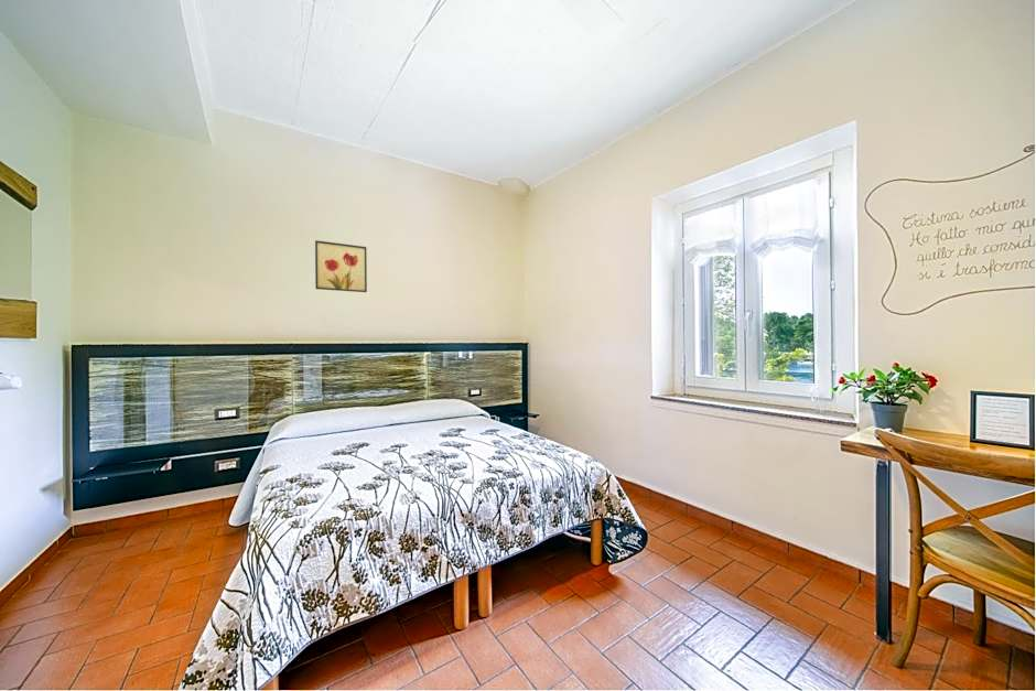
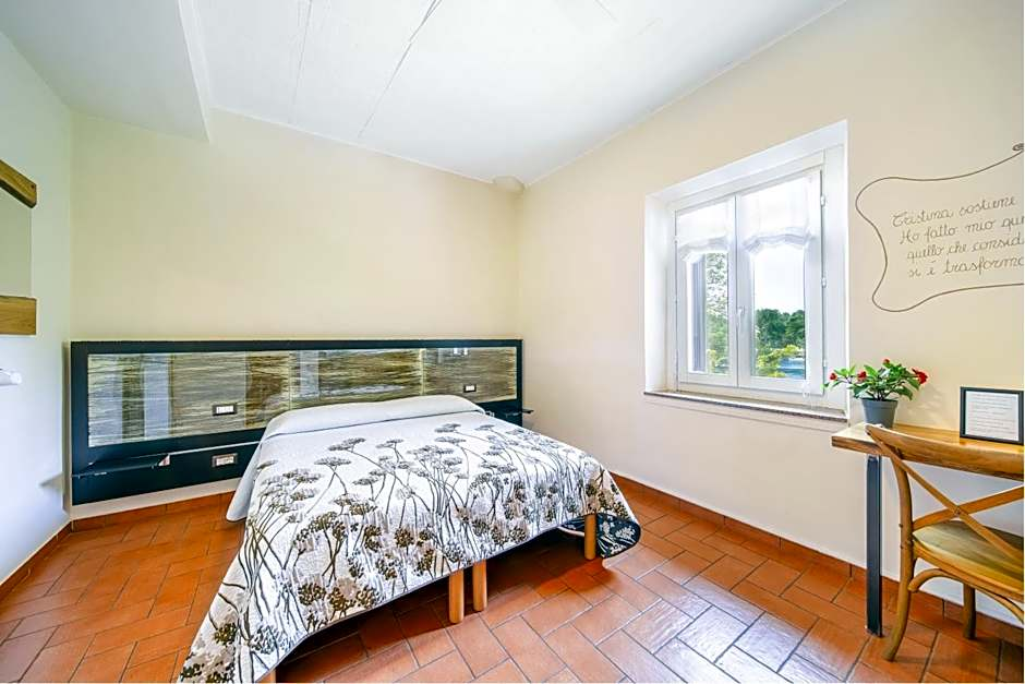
- wall art (341, 267)
